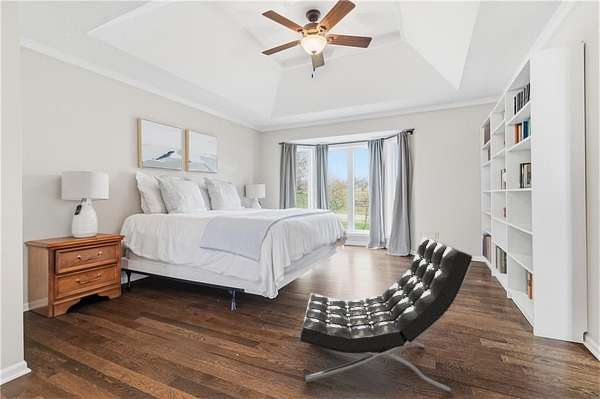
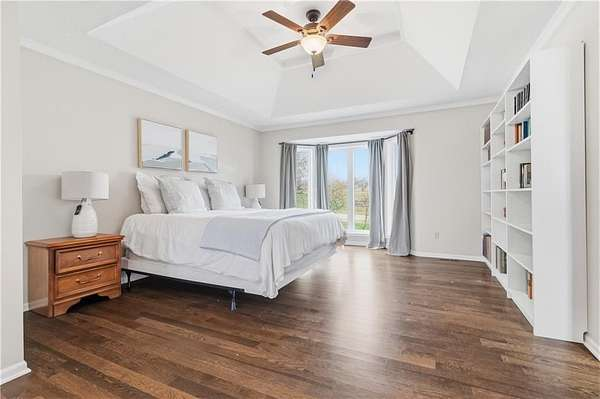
- lounge chair (377, 302)
